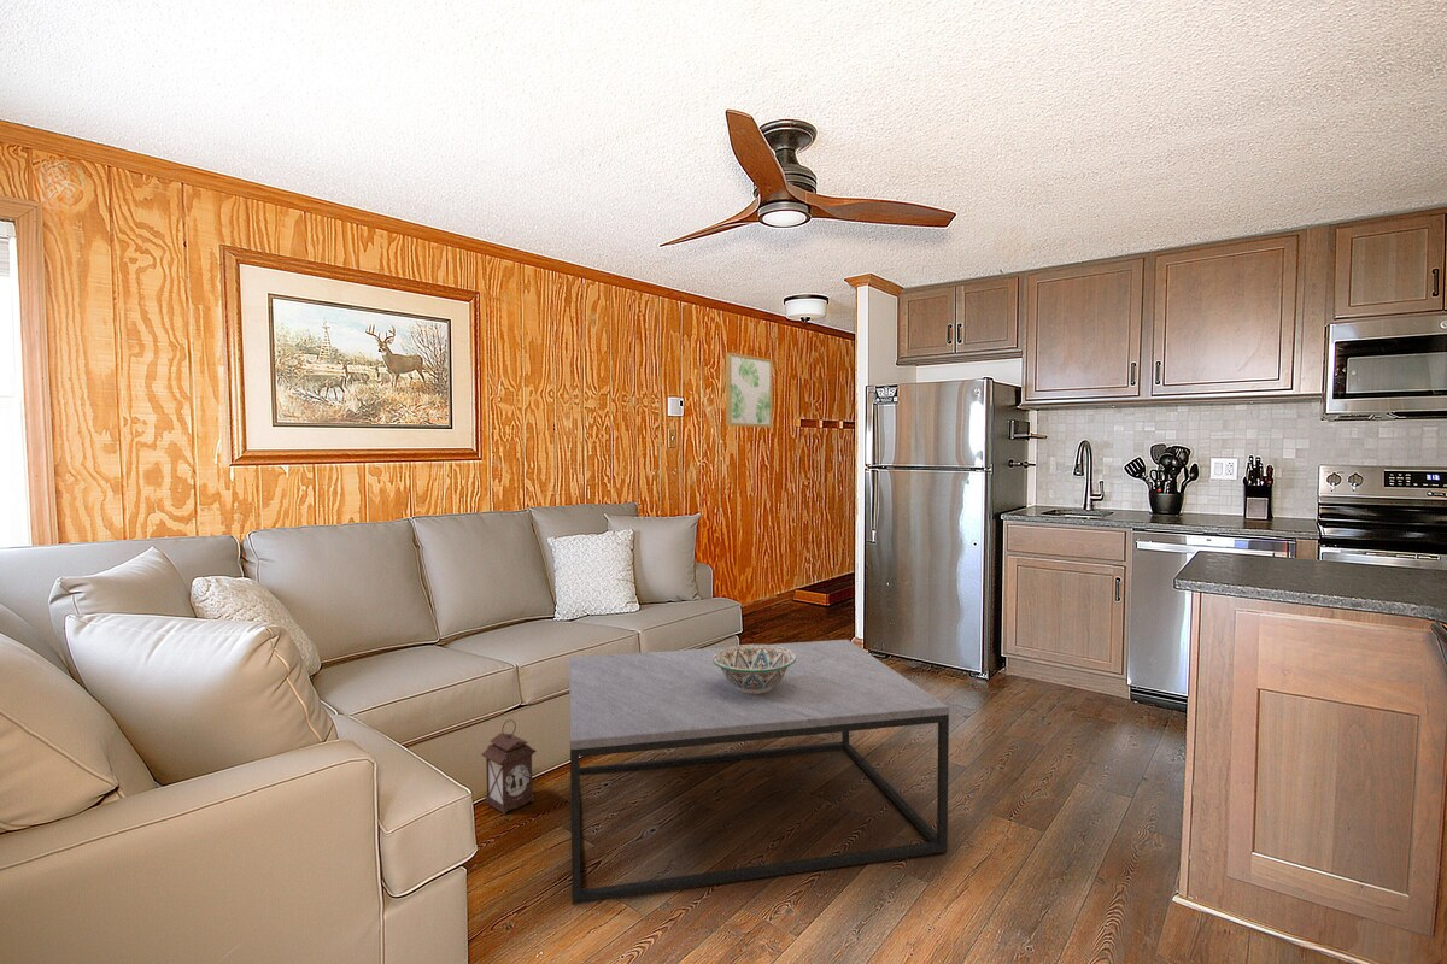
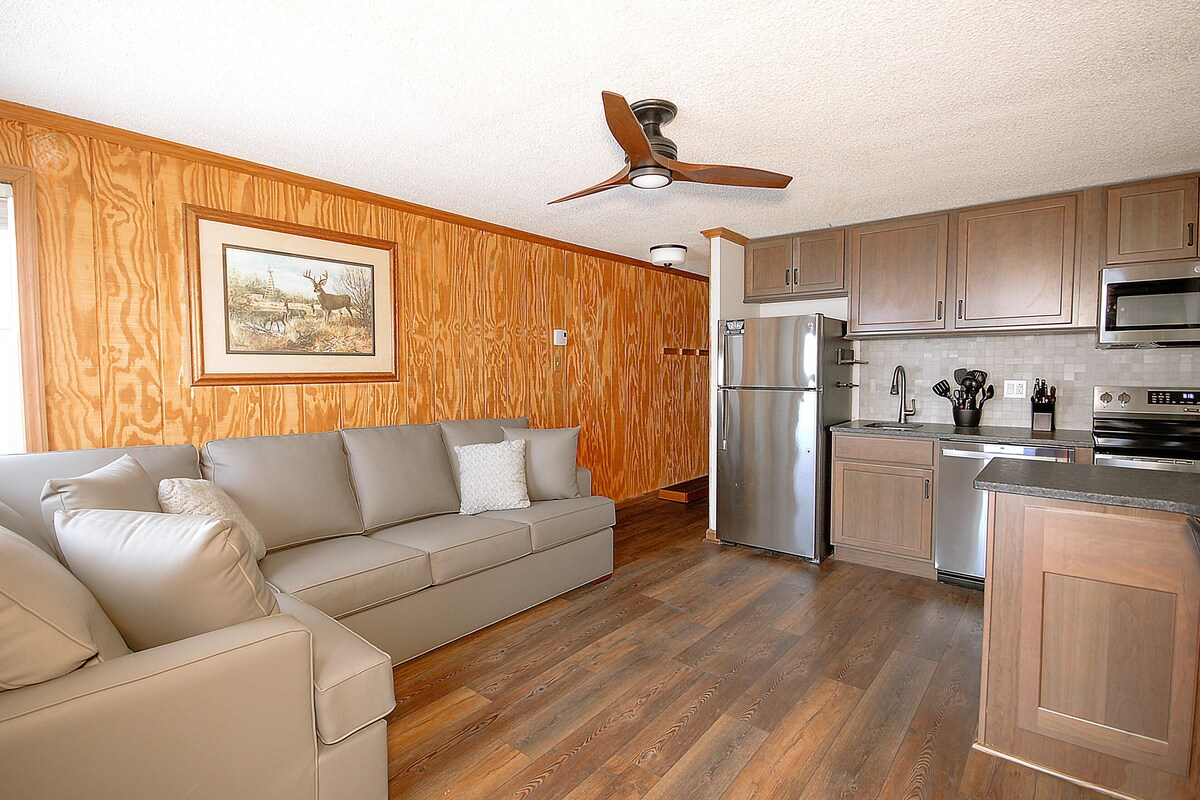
- decorative bowl (754, 670)
- wall art (749, 390)
- lantern (509, 760)
- coffee table (738, 741)
